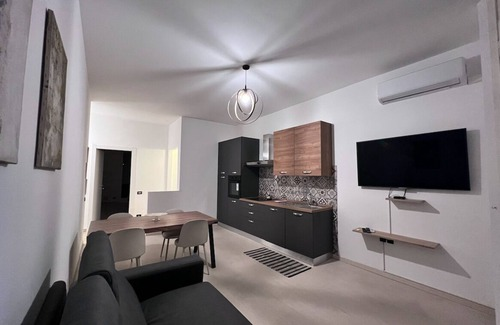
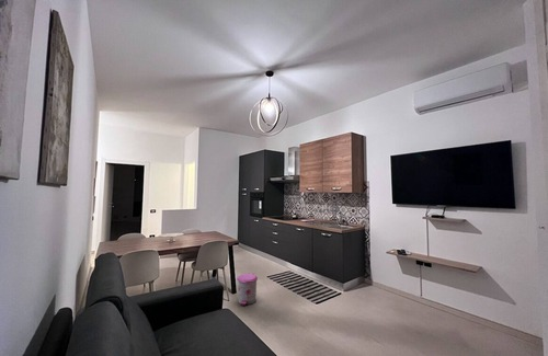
+ trash can (247, 287)
